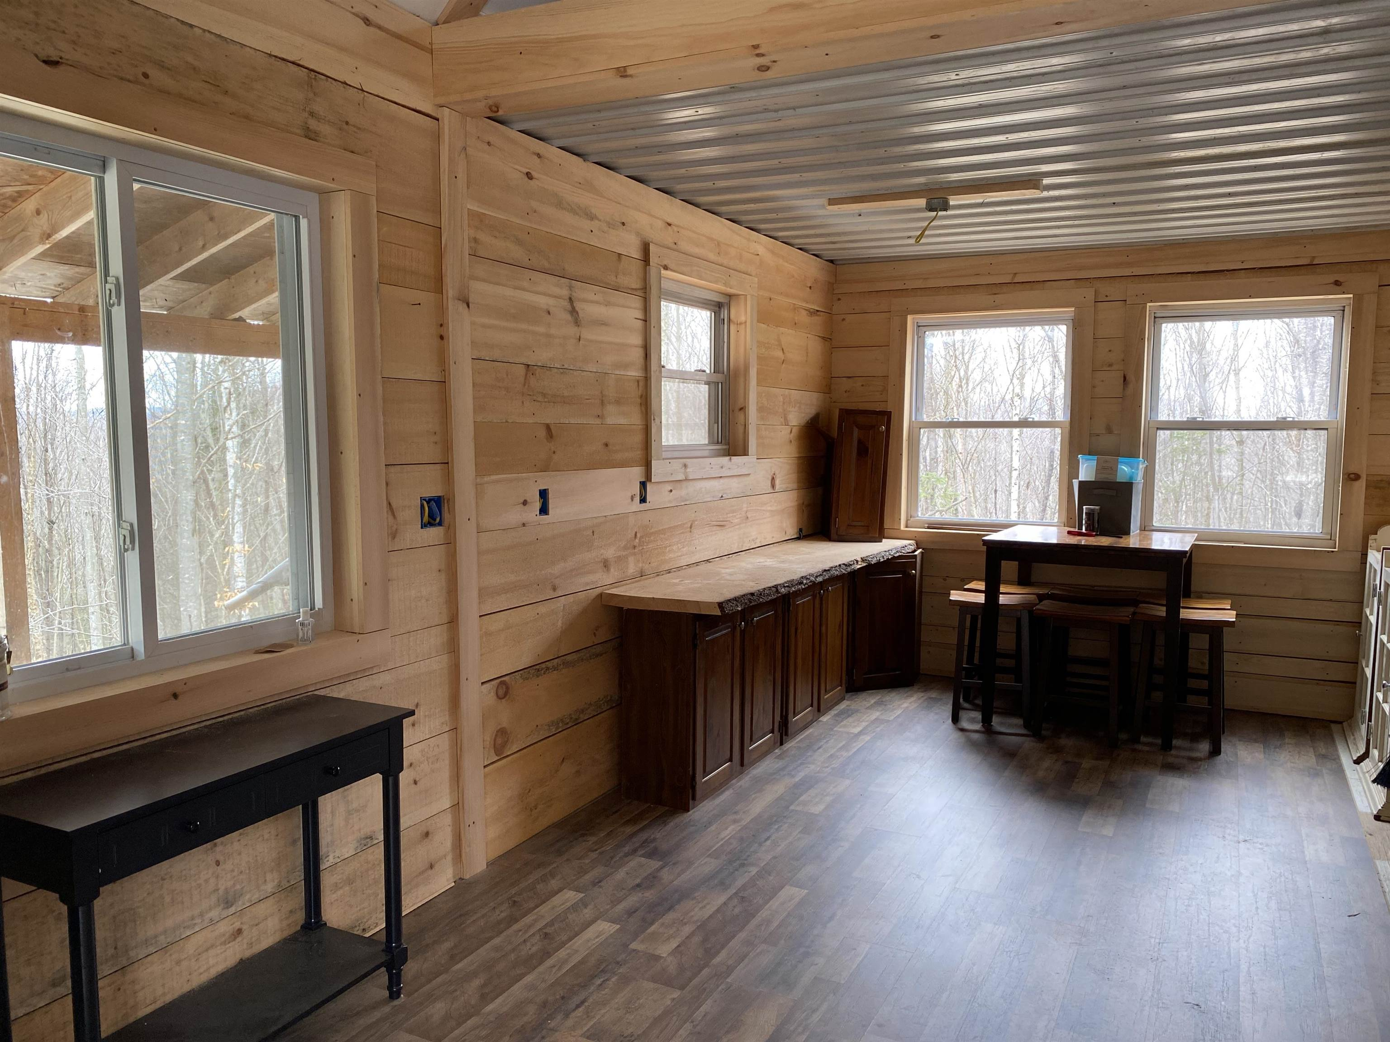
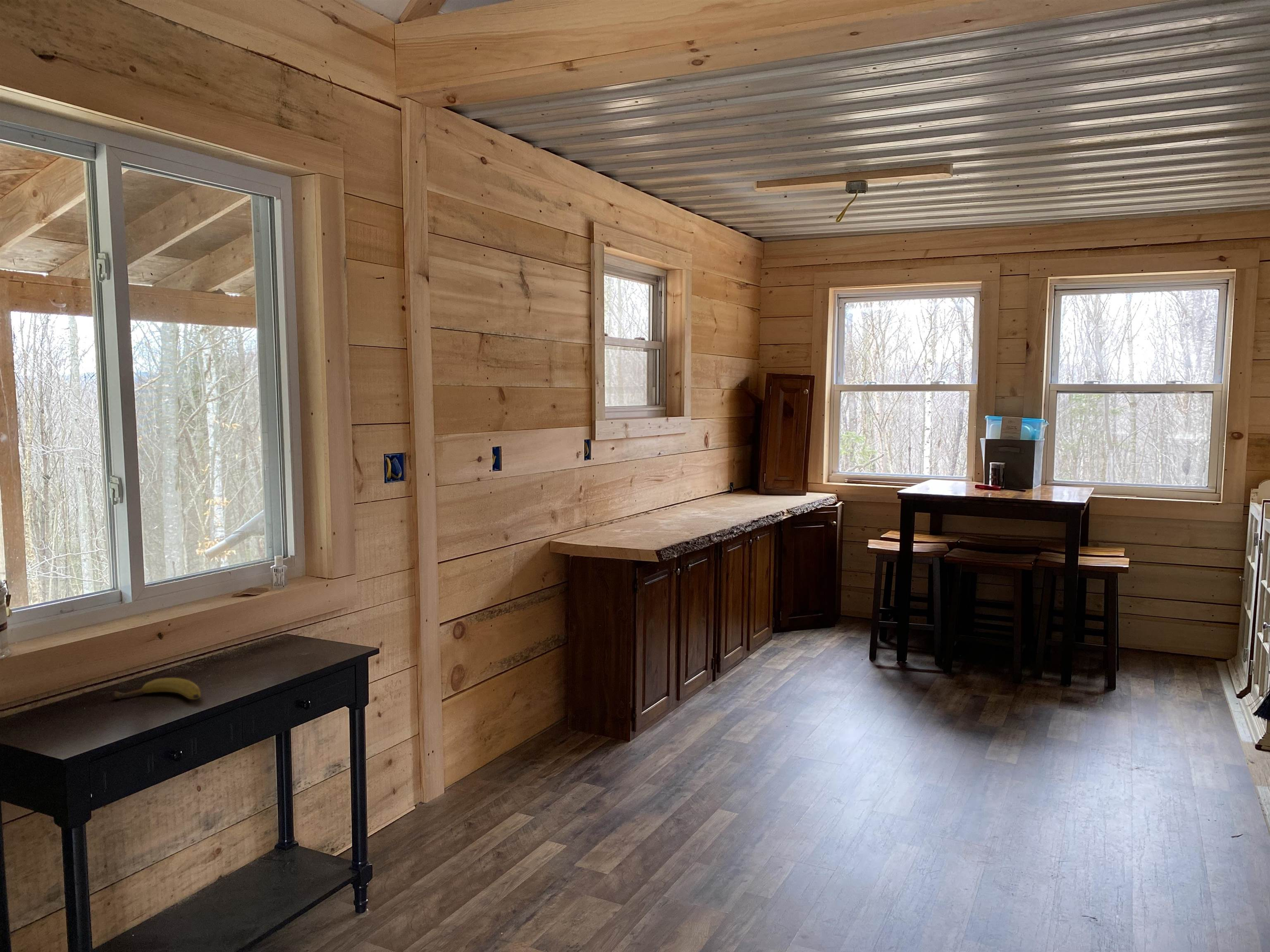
+ fruit (163, 692)
